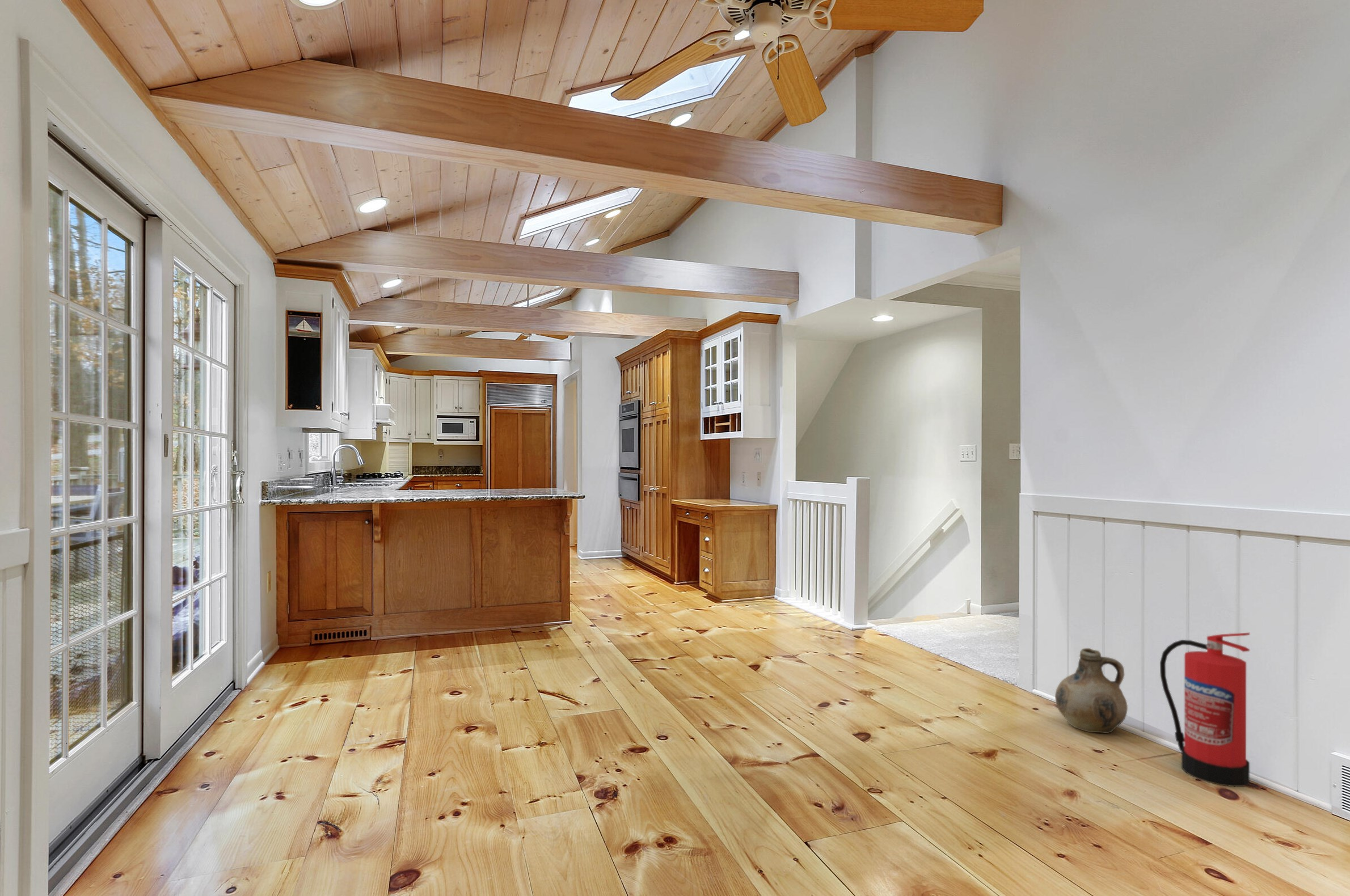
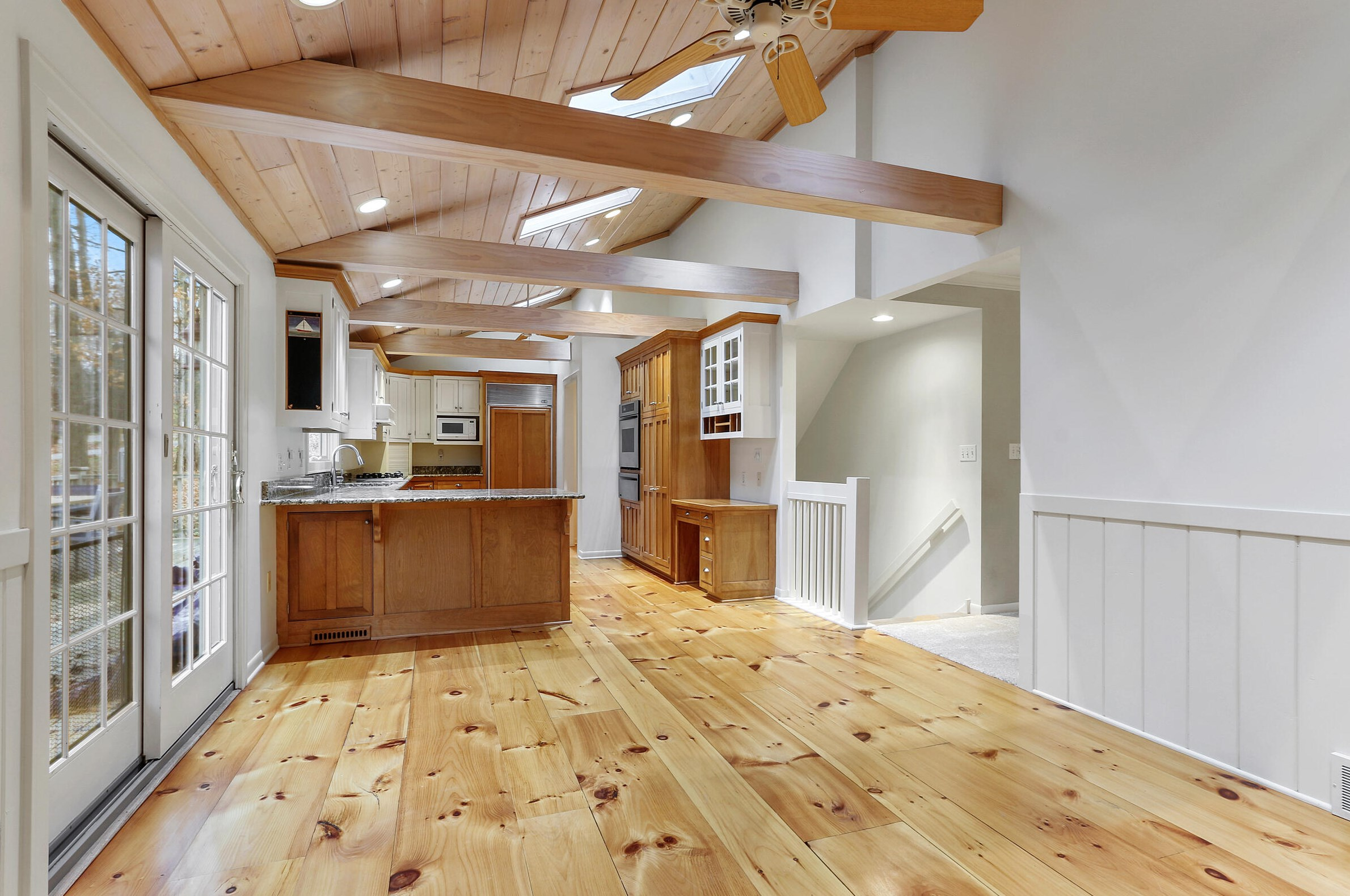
- ceramic jug (1090, 688)
- fire extinguisher (1201, 695)
